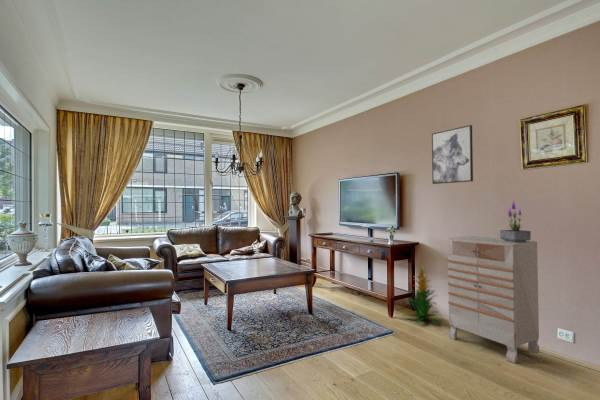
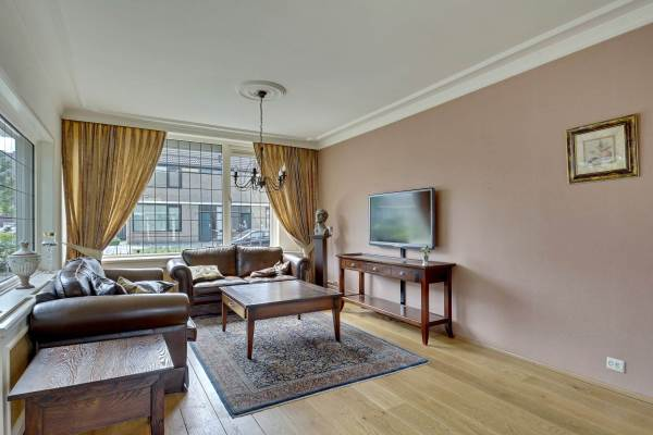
- wall art (451, 156)
- potted plant (514, 219)
- dresser (490, 292)
- indoor plant (422, 290)
